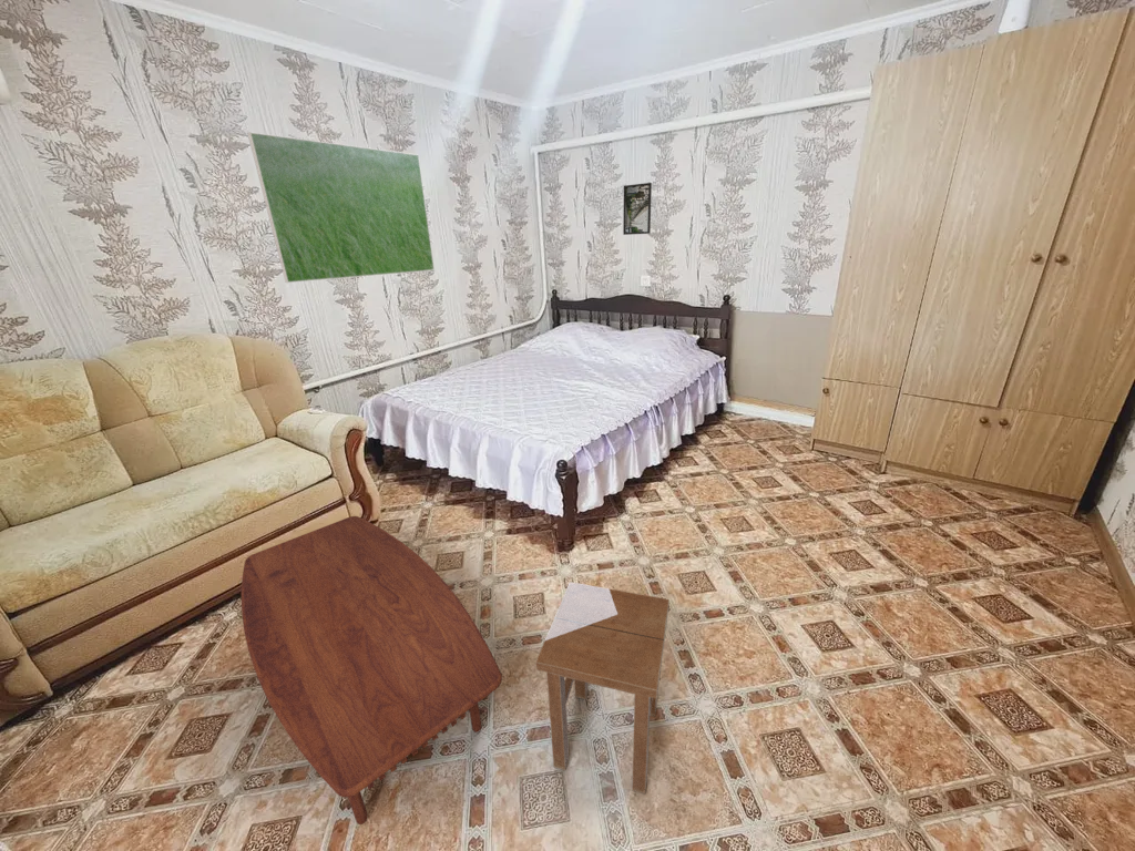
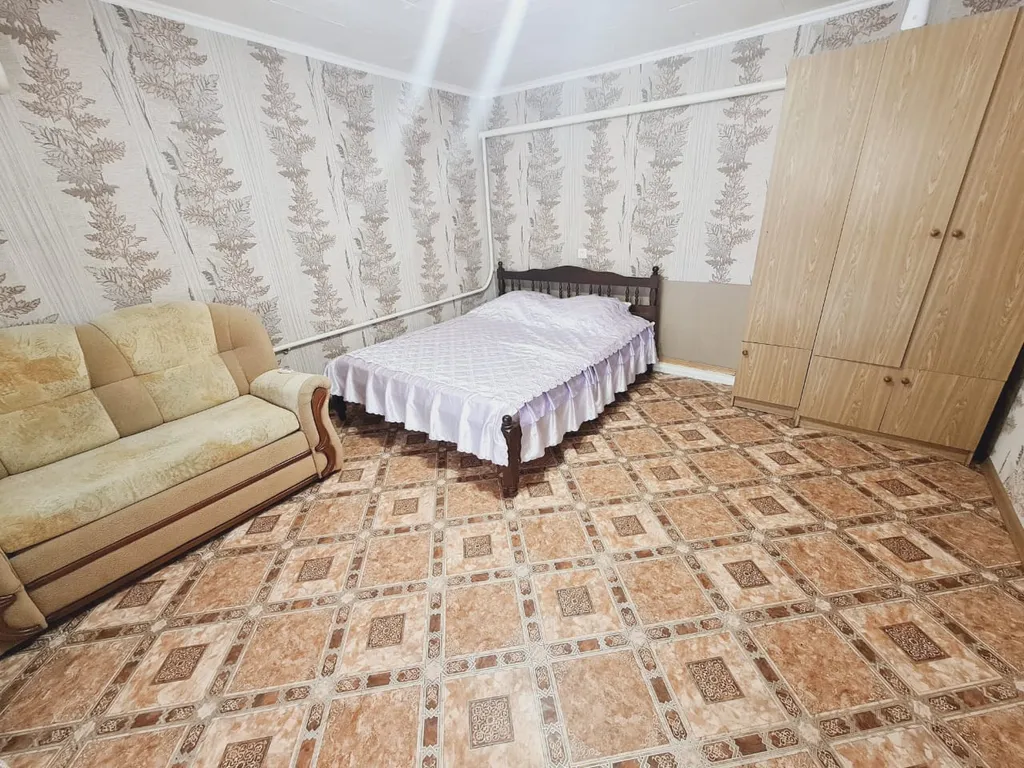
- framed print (357, 213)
- coffee table (361, 645)
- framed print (636, 209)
- stool (607, 685)
